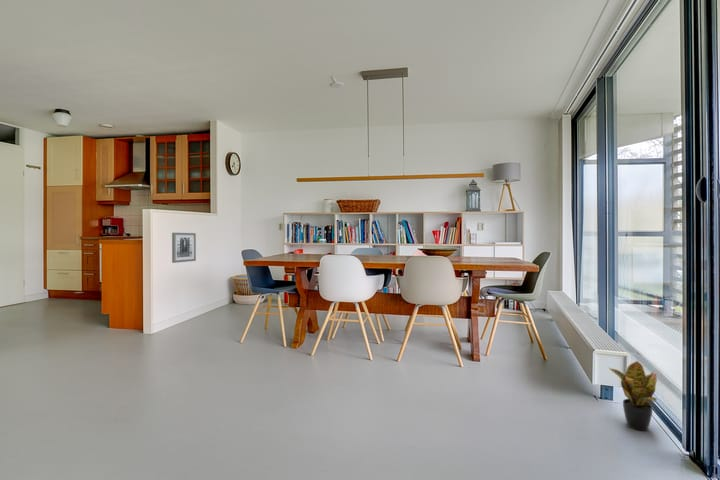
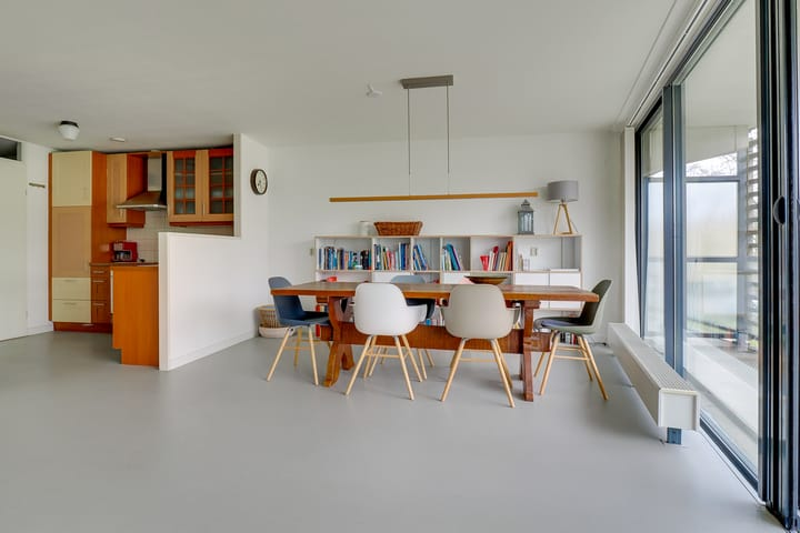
- potted plant (636, 394)
- wall art (184, 247)
